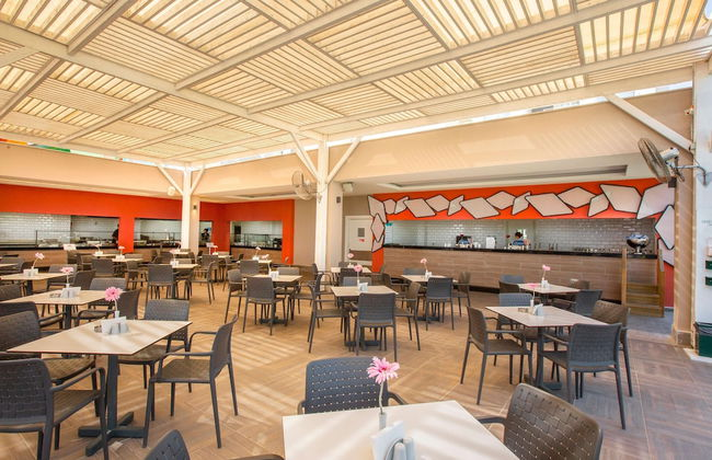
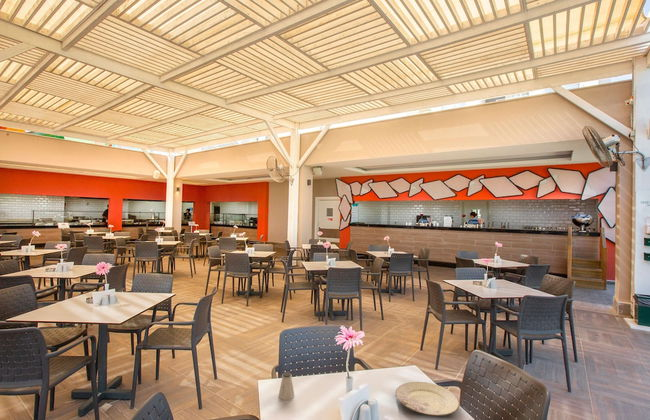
+ plate (426, 400)
+ saltshaker (286, 384)
